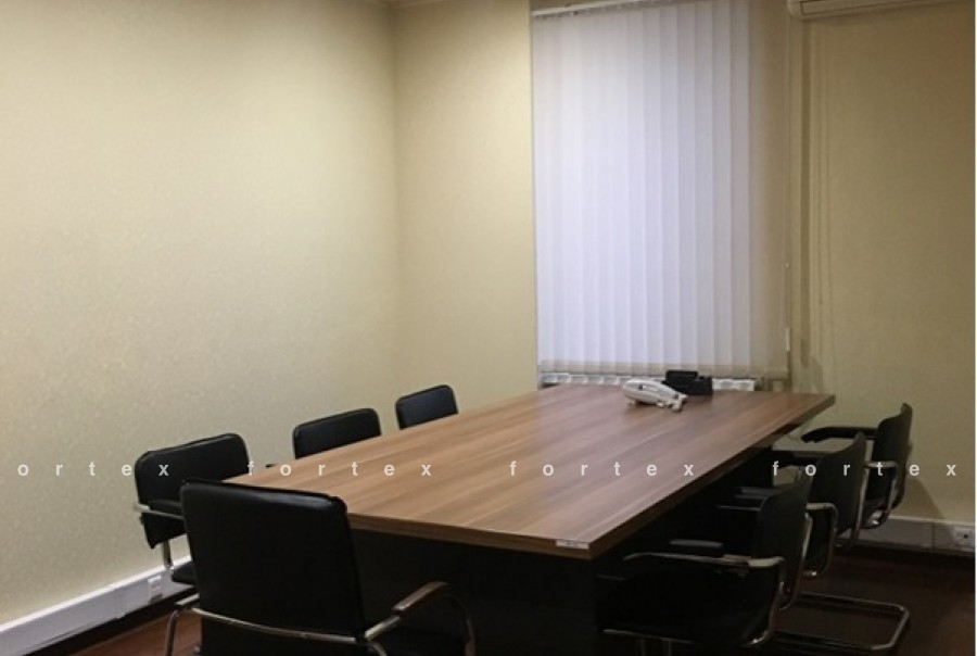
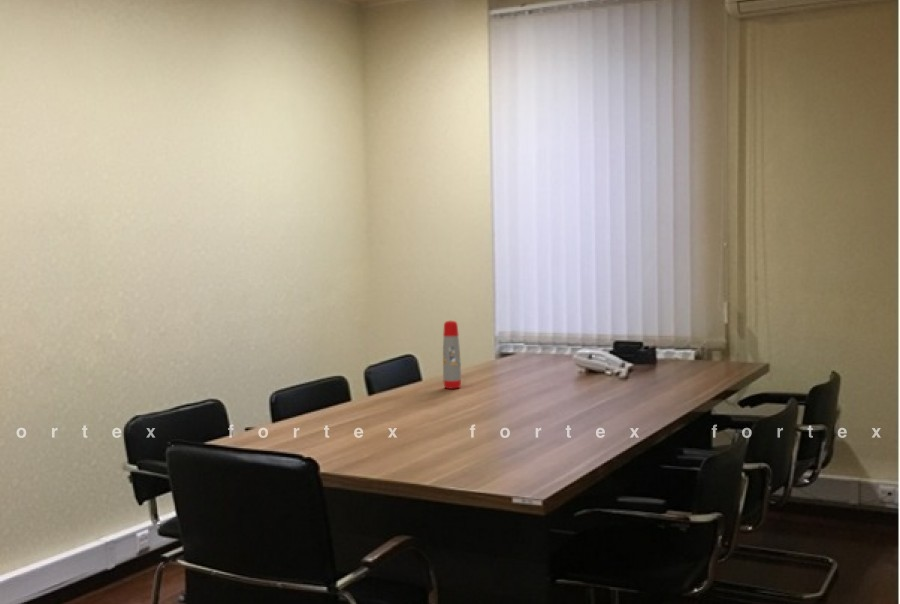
+ water bottle (451, 354)
